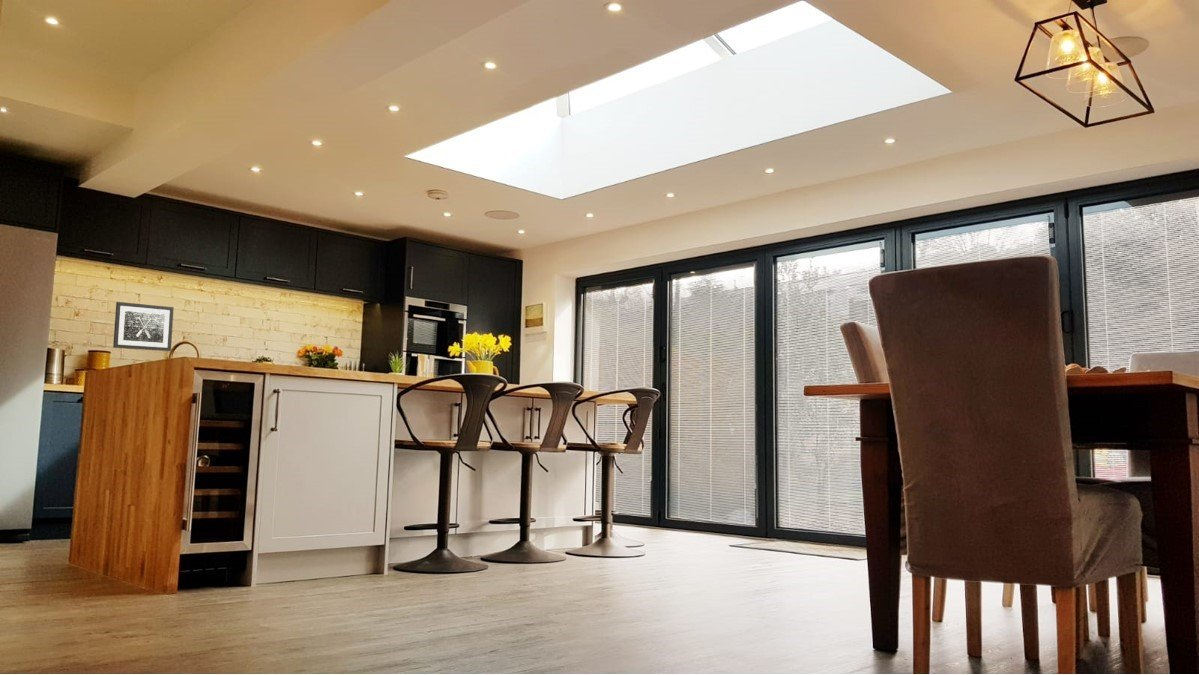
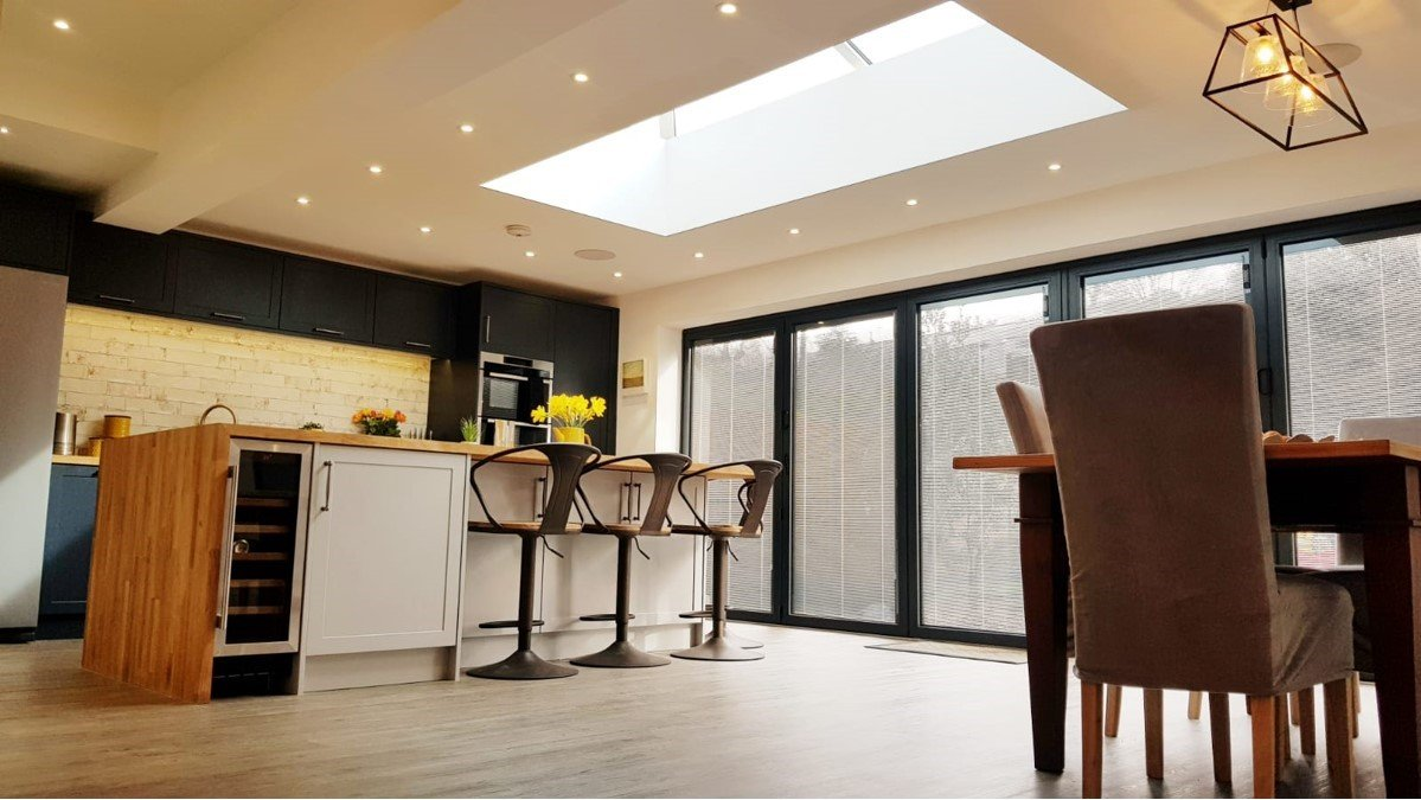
- wall art (144, 327)
